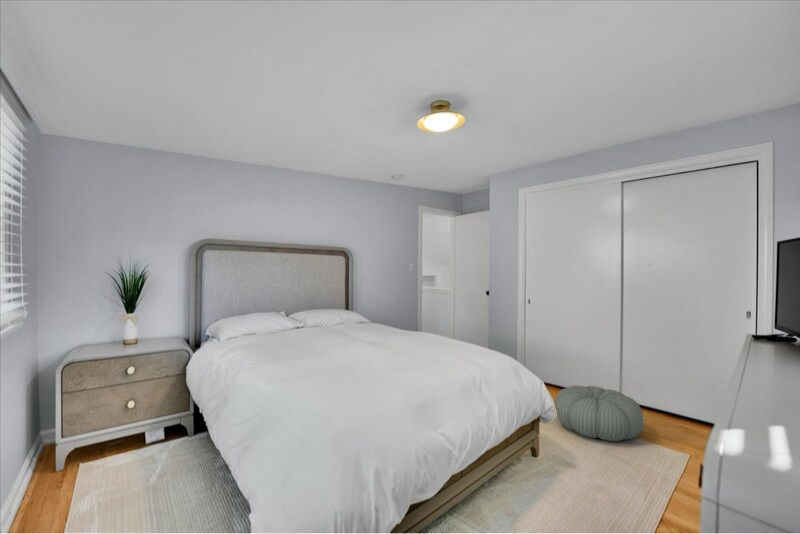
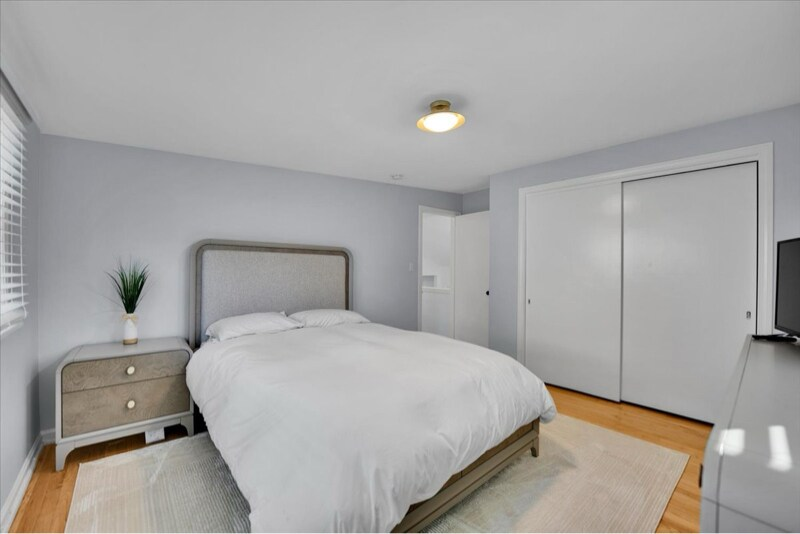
- pouf (596, 410)
